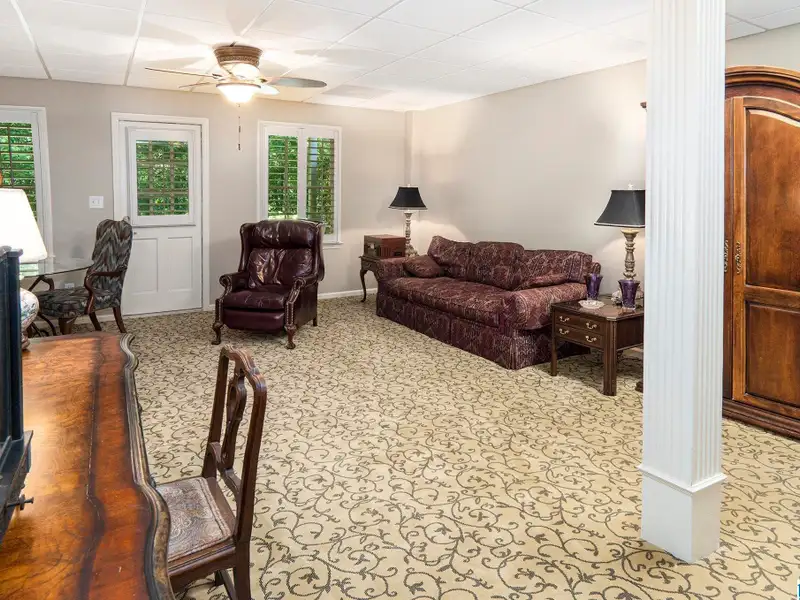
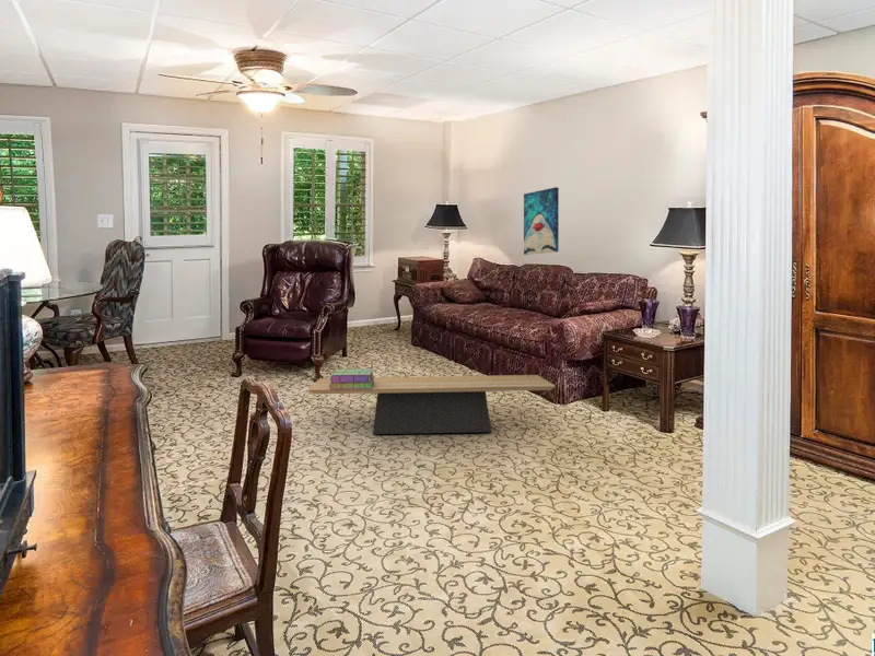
+ stack of books (352, 378)
+ coffee table (431, 405)
+ wall art (540, 222)
